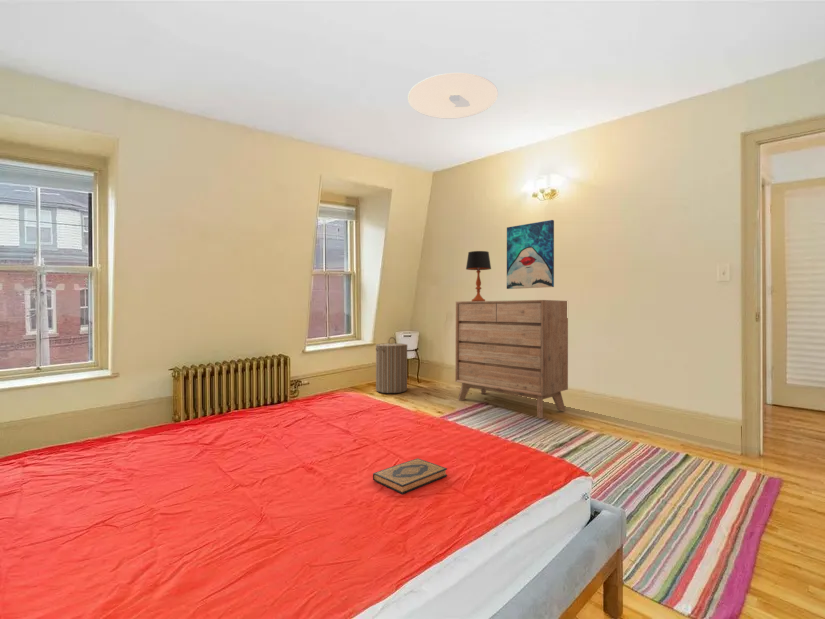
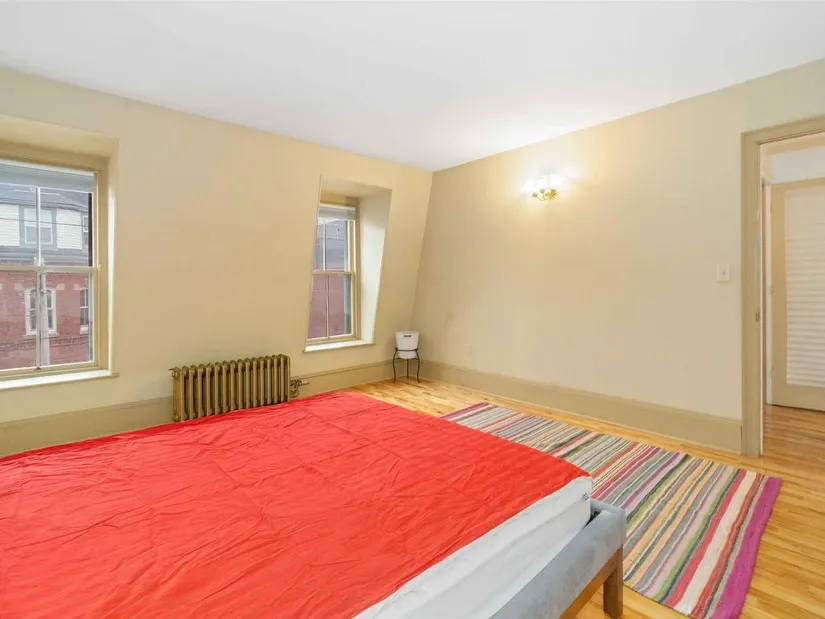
- laundry hamper (391, 363)
- hardback book (410, 474)
- wall art (529, 256)
- ceiling light (452, 94)
- dresser (508, 353)
- table lamp (478, 276)
